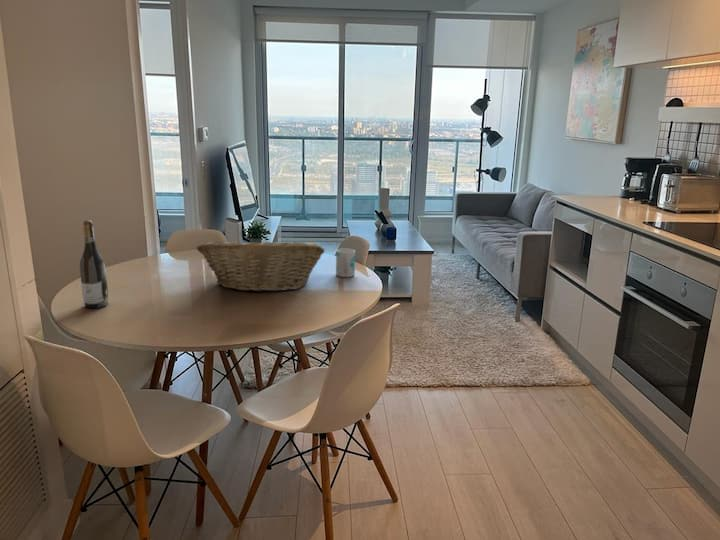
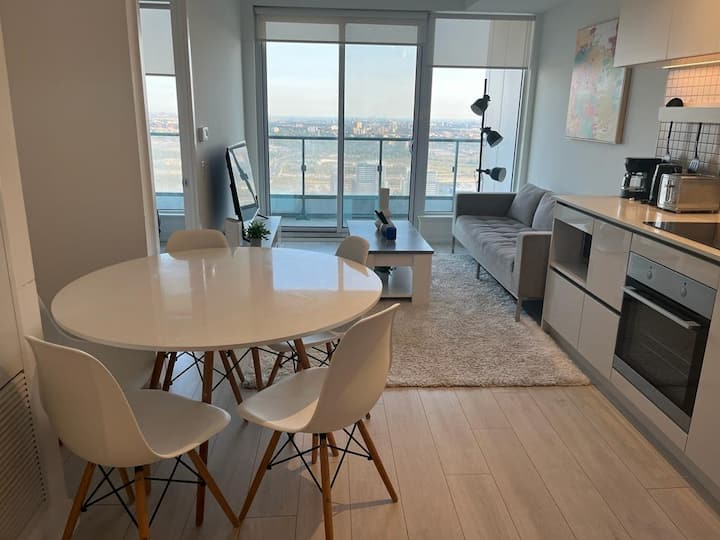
- fruit basket (261, 258)
- wine bottle (92, 263)
- mug (345, 263)
